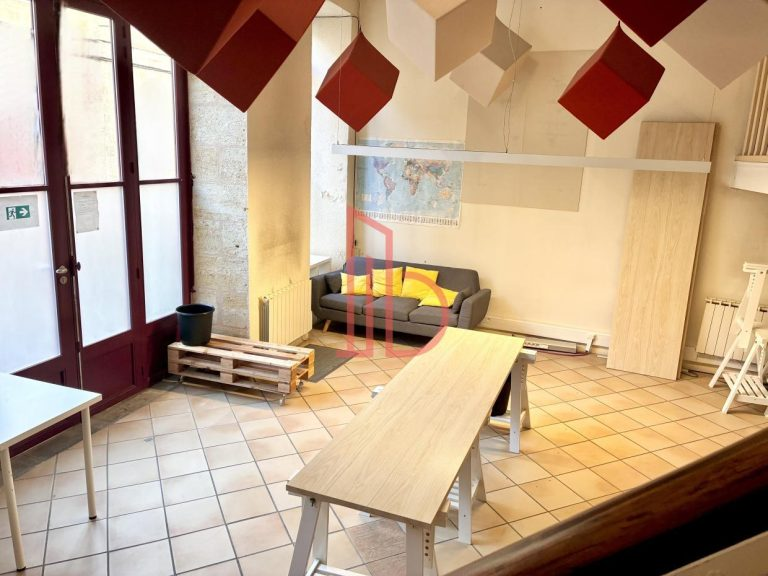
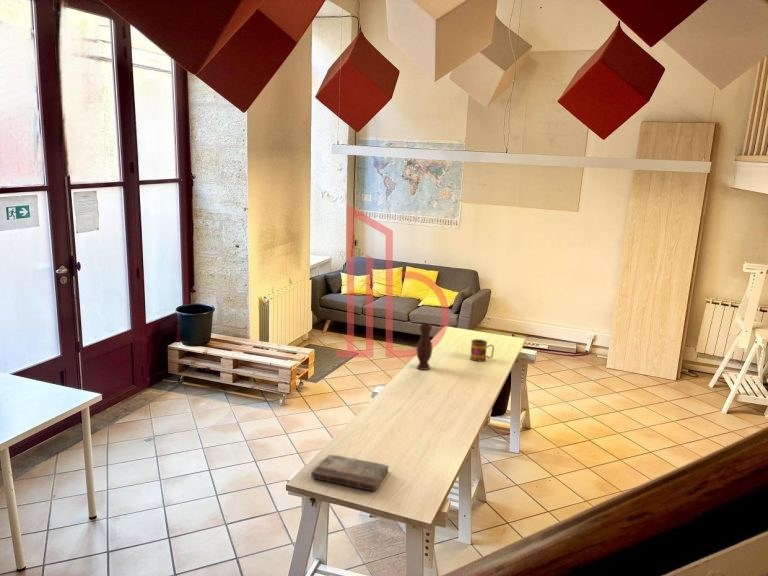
+ vase (424, 346)
+ mug (482, 350)
+ book (350, 471)
